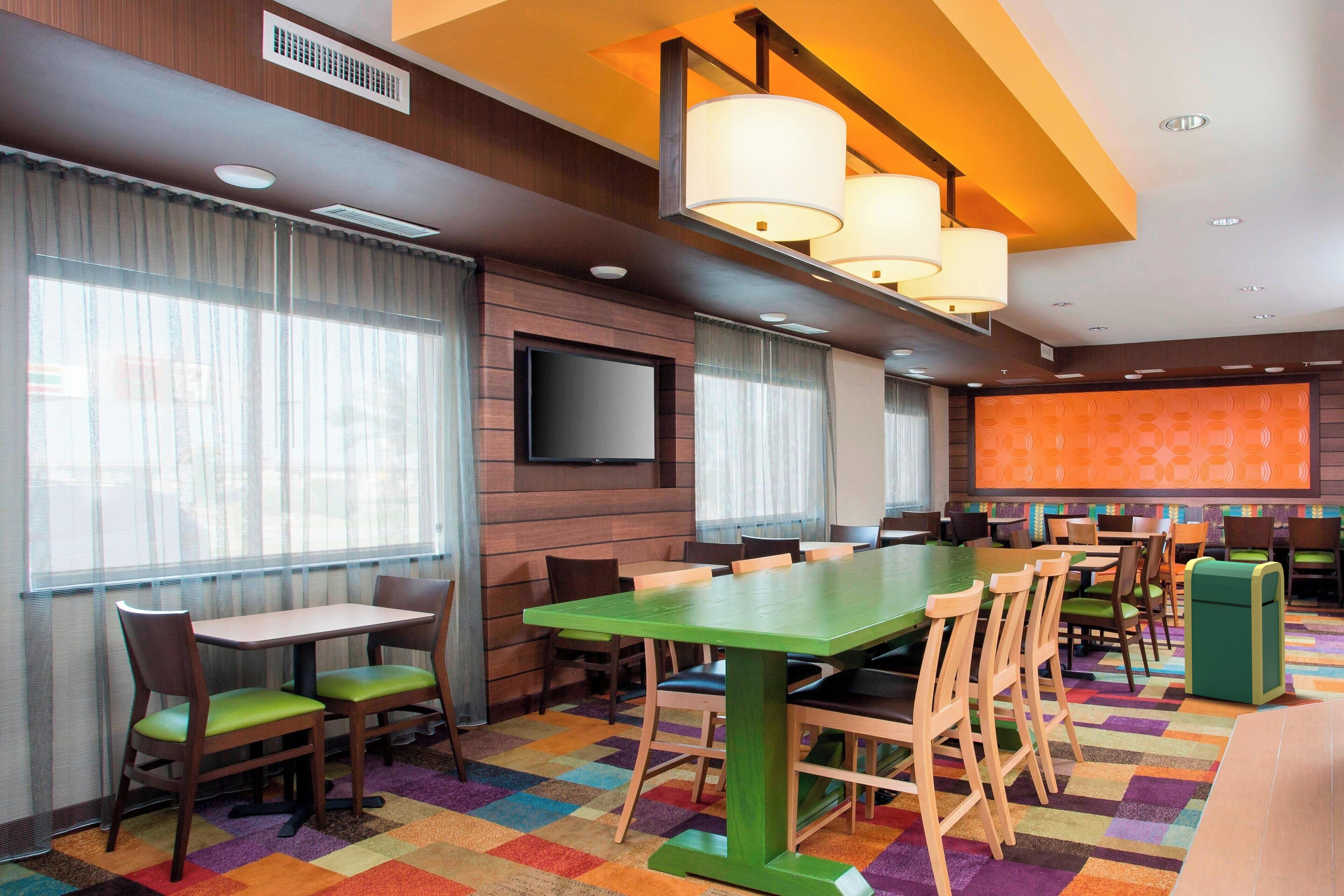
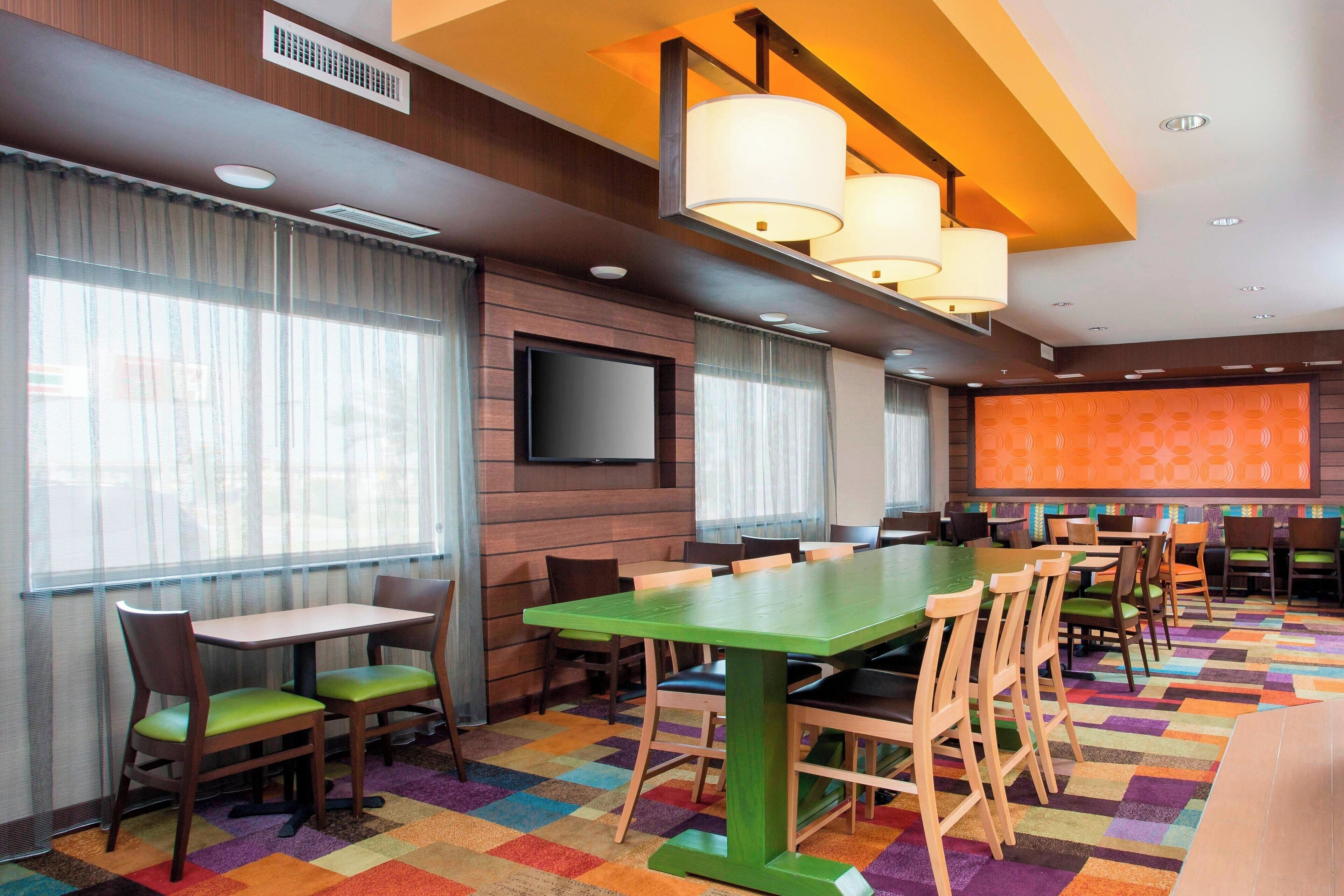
- trash can (1234, 626)
